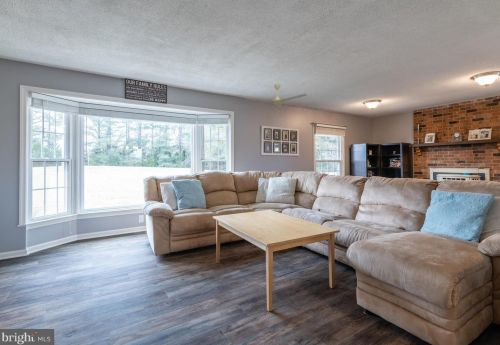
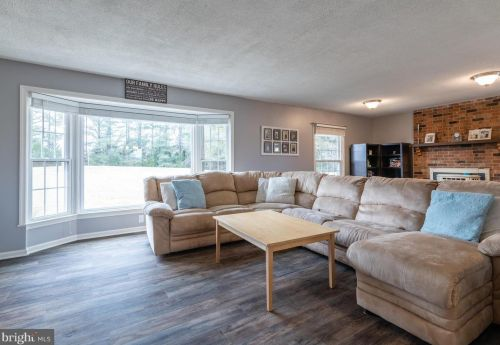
- ceiling fan (276, 97)
